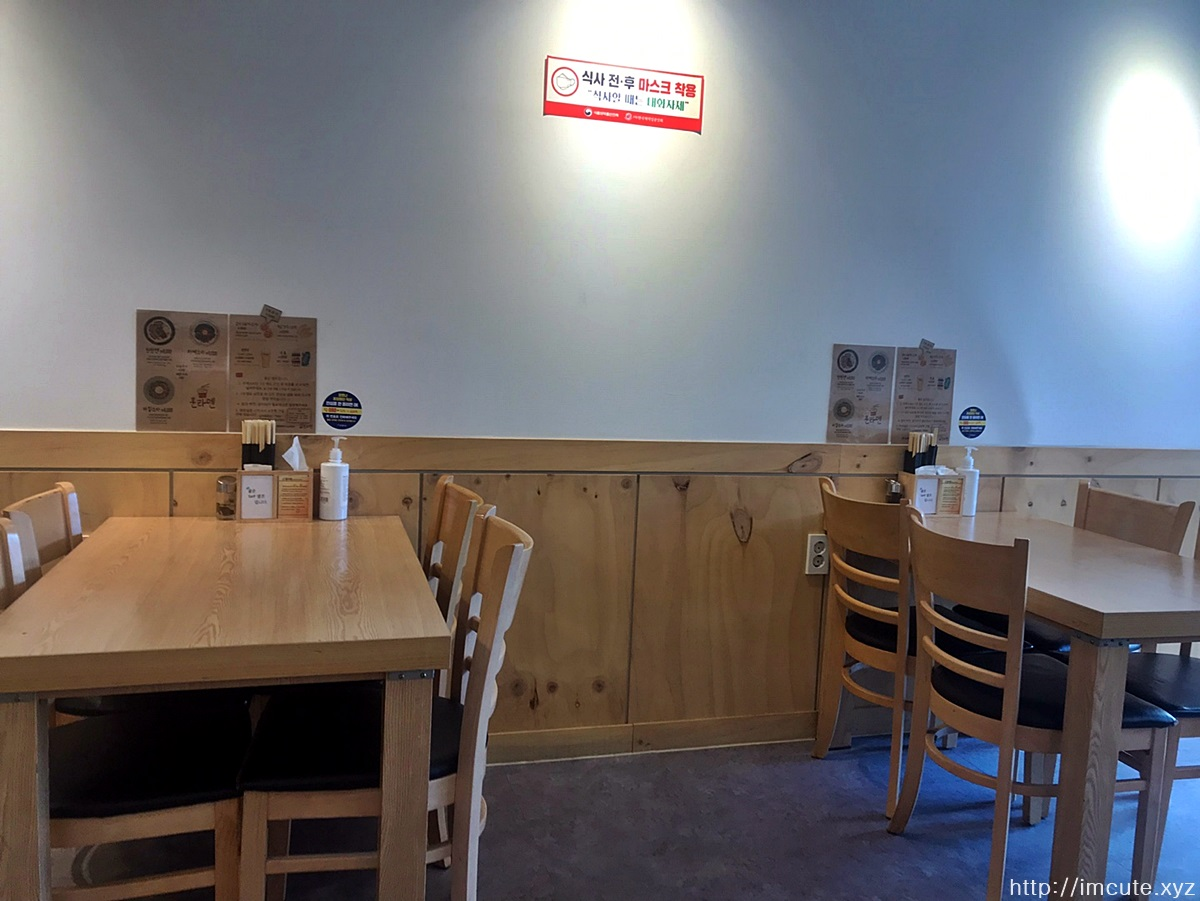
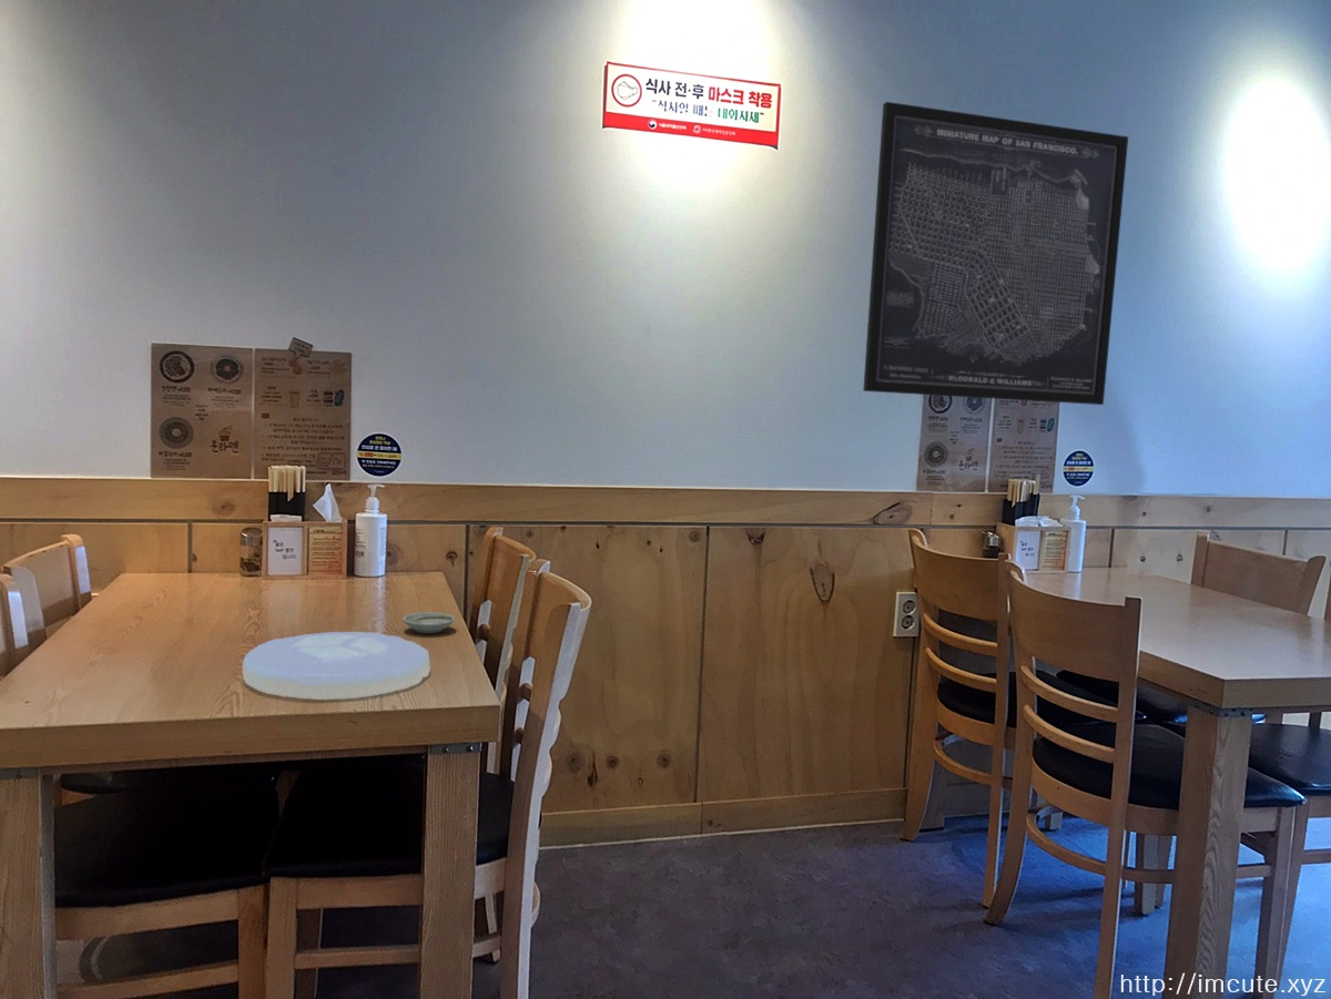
+ wall art (998, 261)
+ plate (338, 657)
+ saucer (428, 623)
